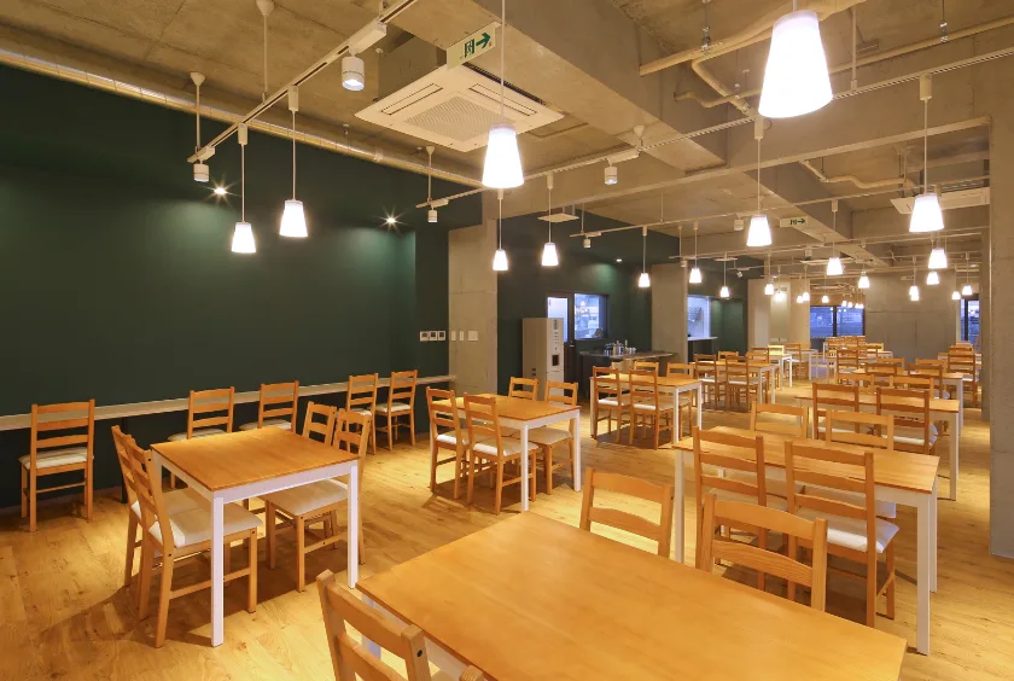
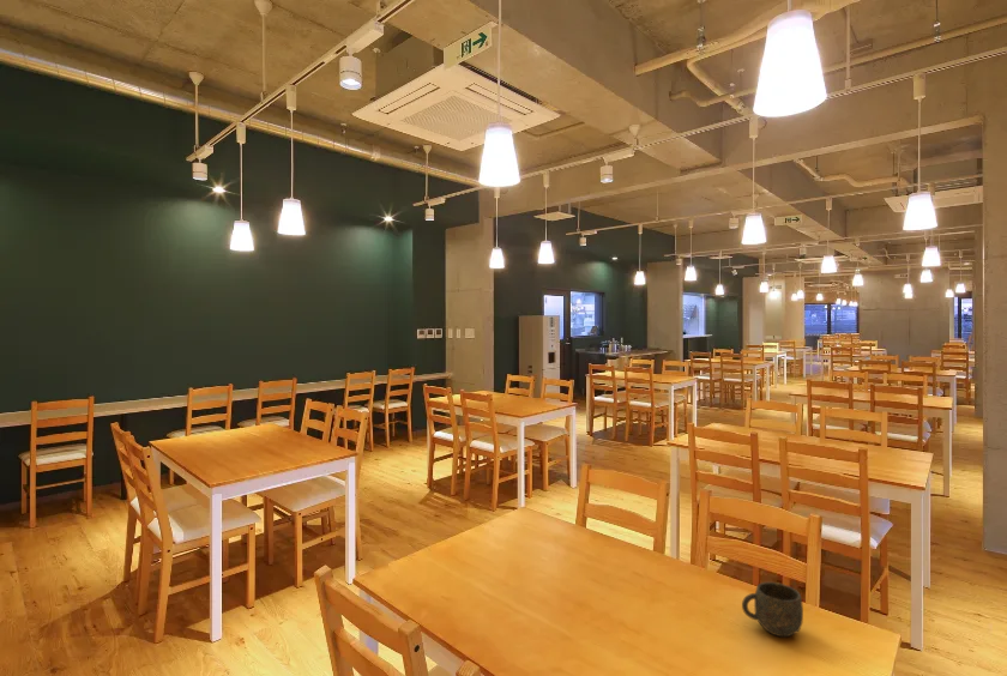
+ mug (771, 609)
